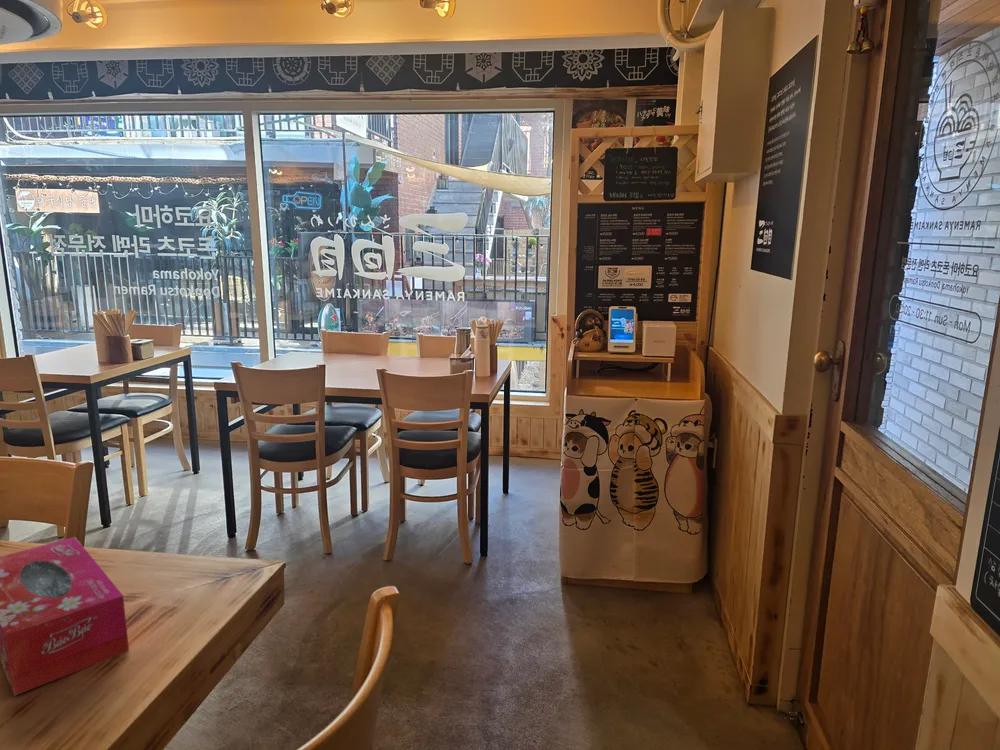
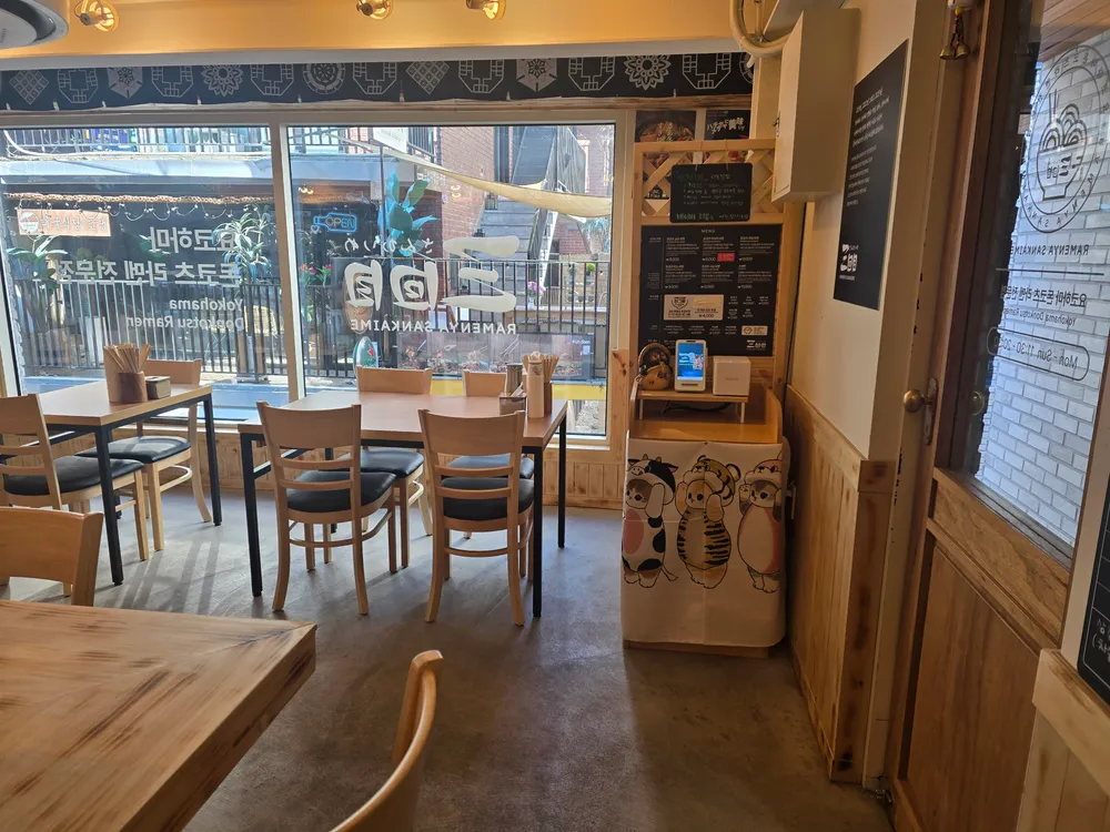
- tissue box (48, 605)
